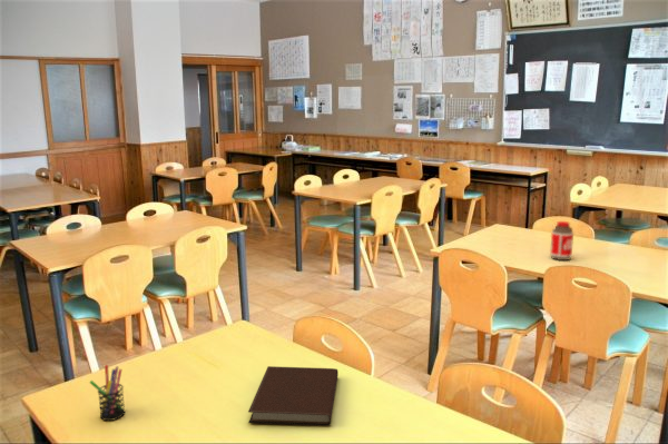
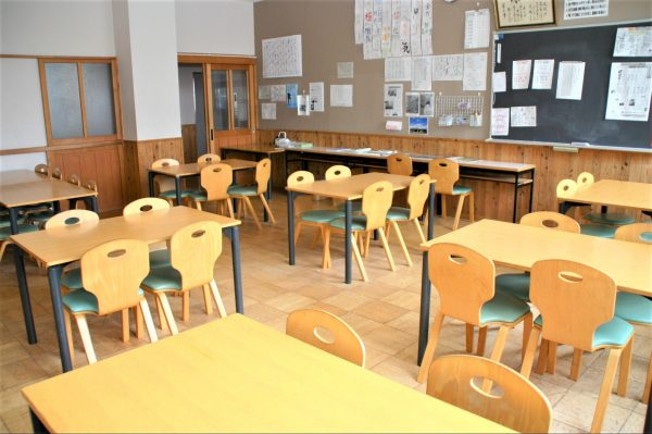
- bottle (561, 240)
- notebook (296, 393)
- pen holder (107, 392)
